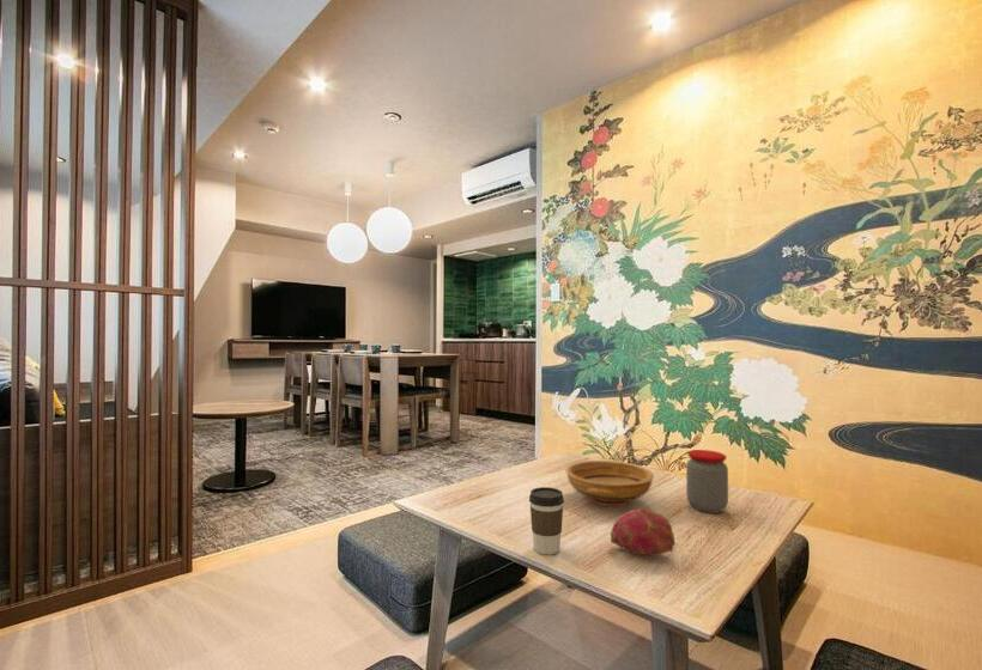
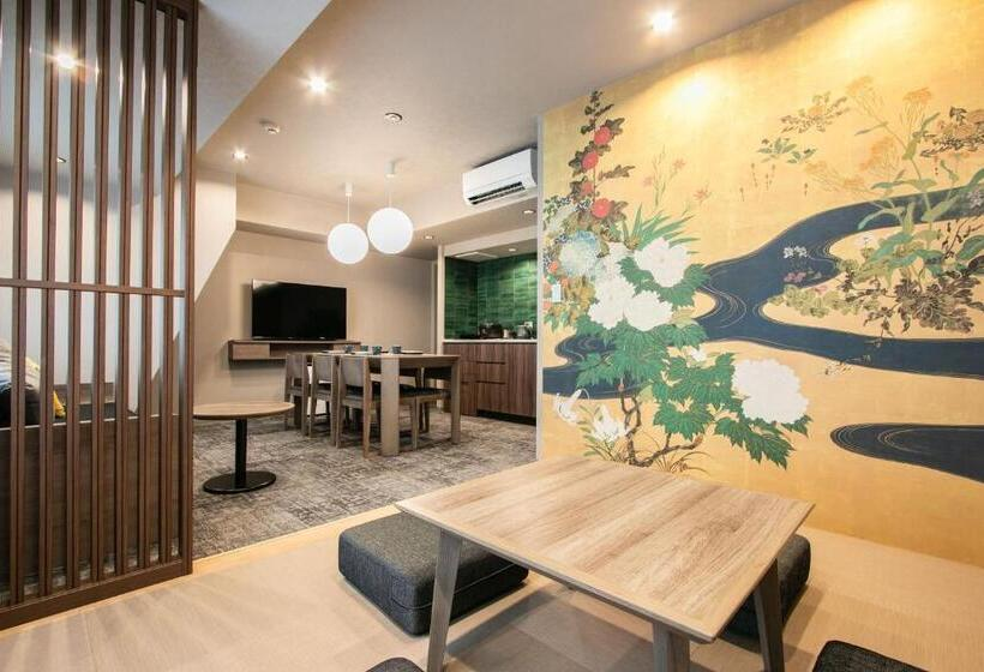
- ceramic bowl (608, 485)
- fruit (642, 530)
- coffee cup (546, 519)
- jar (707, 480)
